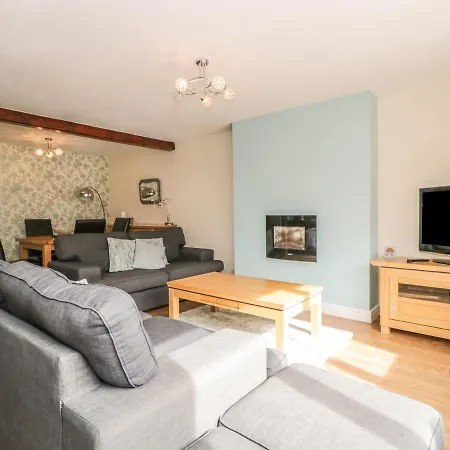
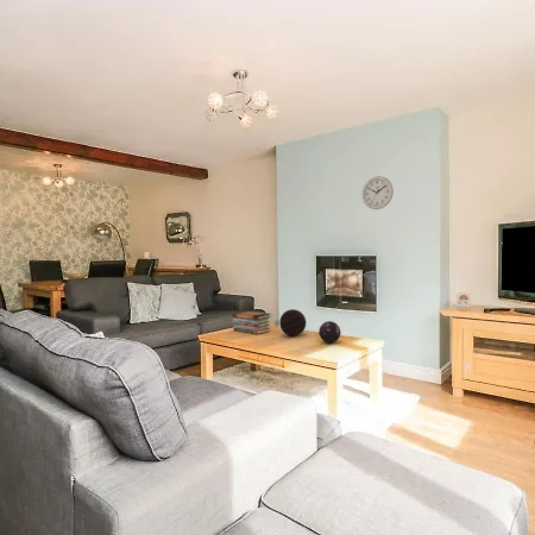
+ wall clock (377, 193)
+ book stack (251, 322)
+ decorative orb (292, 322)
+ decorative orb (329, 332)
